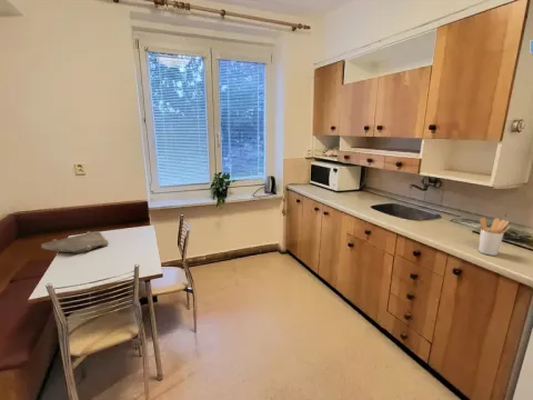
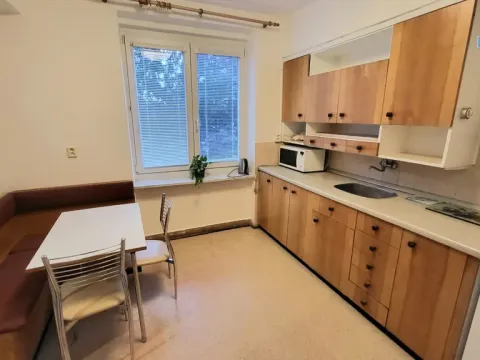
- cutting board (77, 243)
- utensil holder (493, 236)
